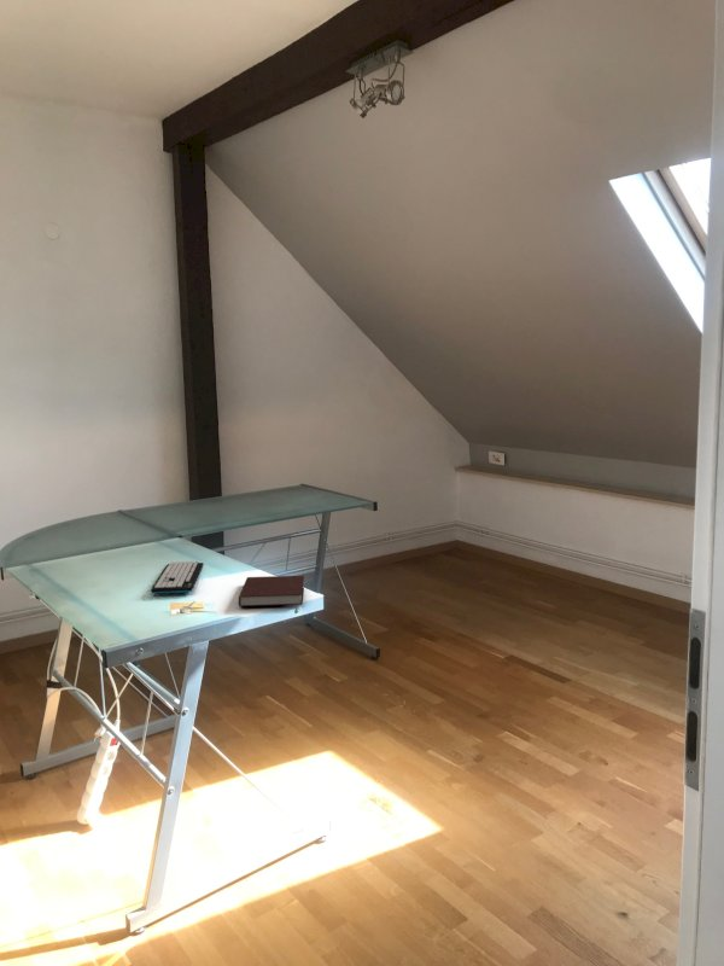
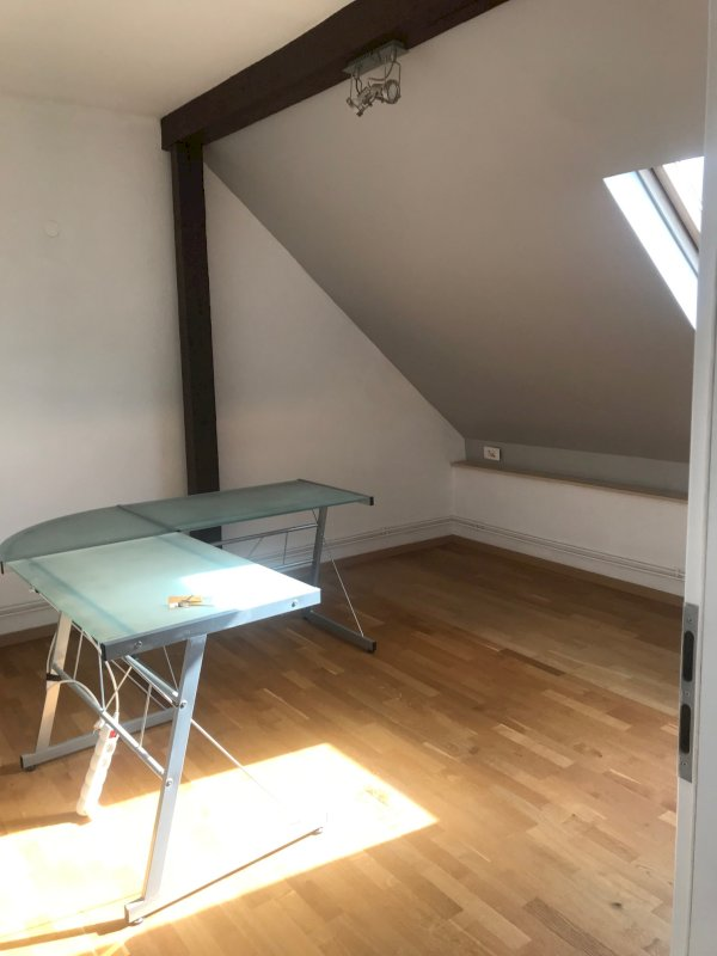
- notebook (273, 589)
- keyboard (179, 575)
